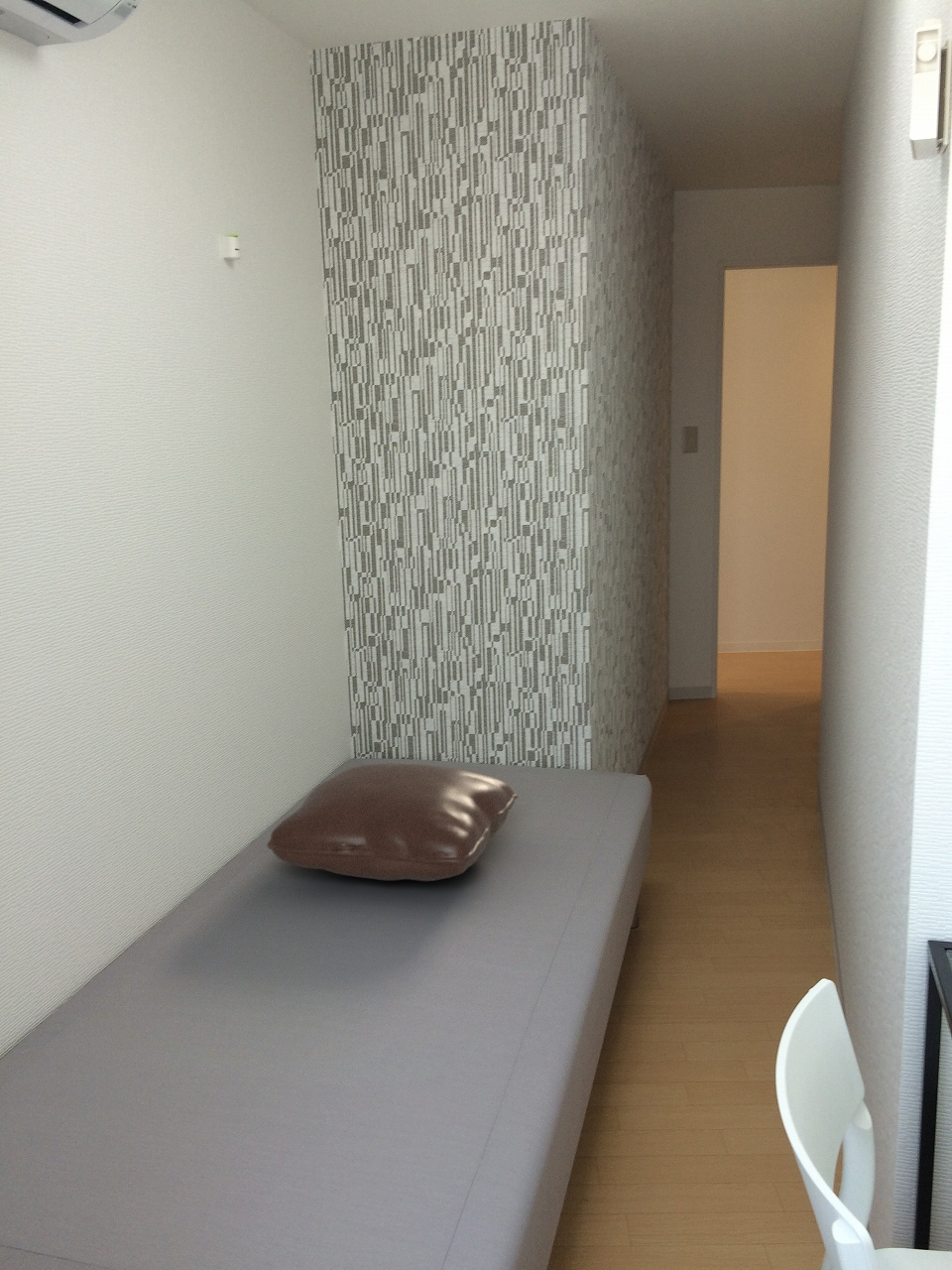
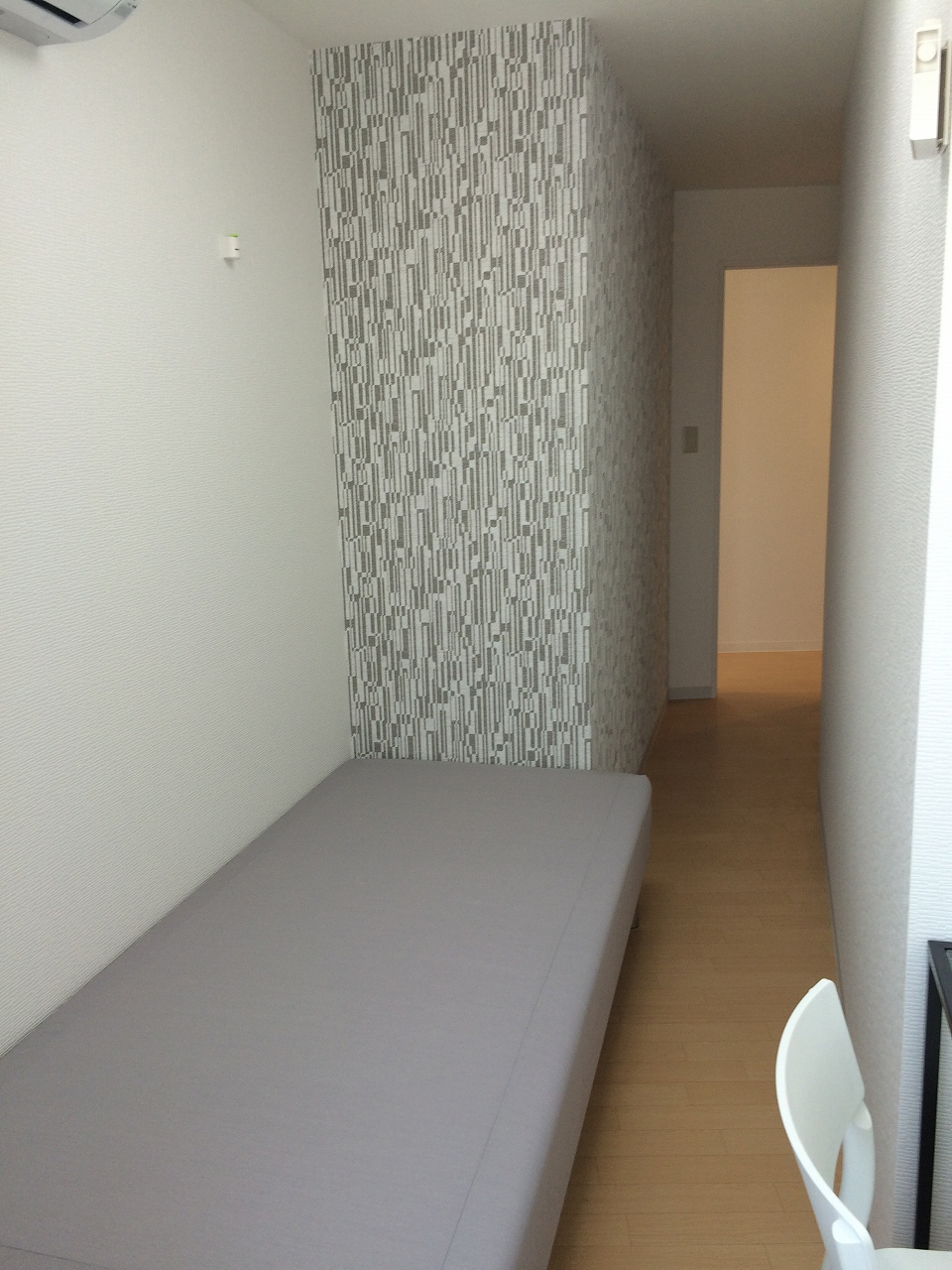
- pillow (399, 821)
